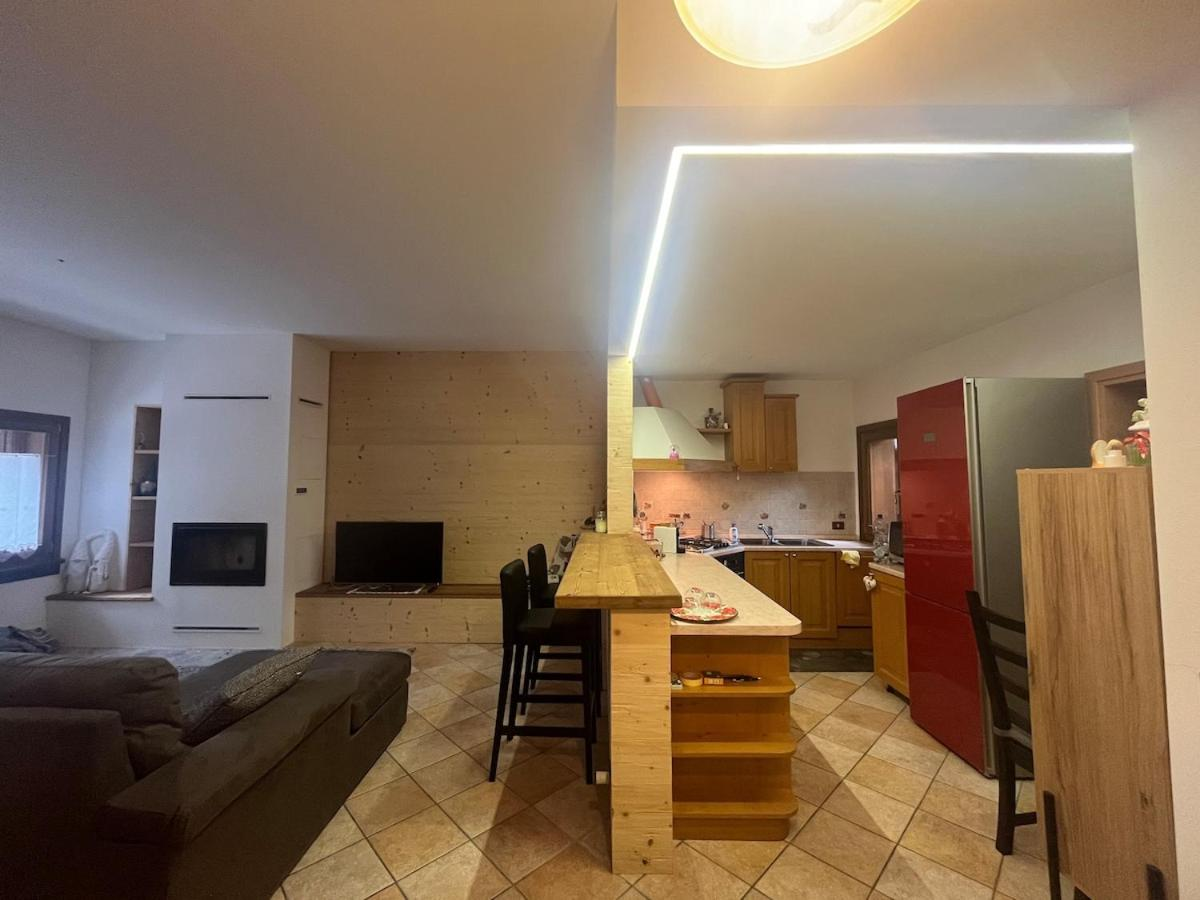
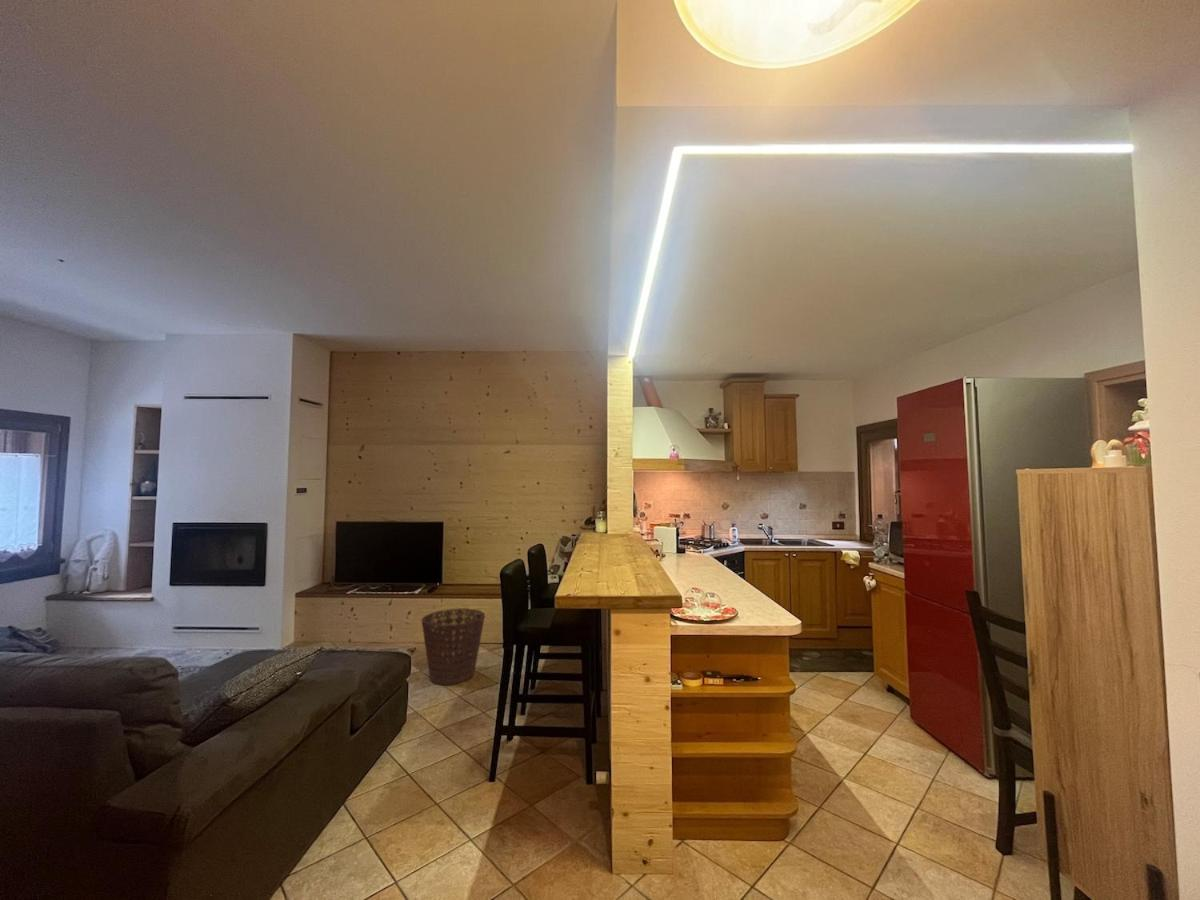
+ basket (453, 646)
